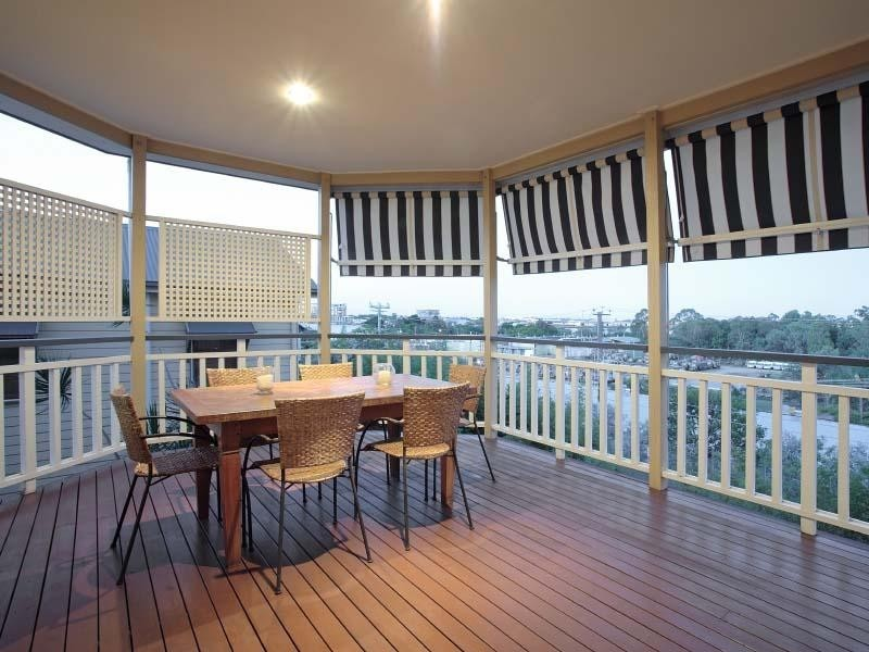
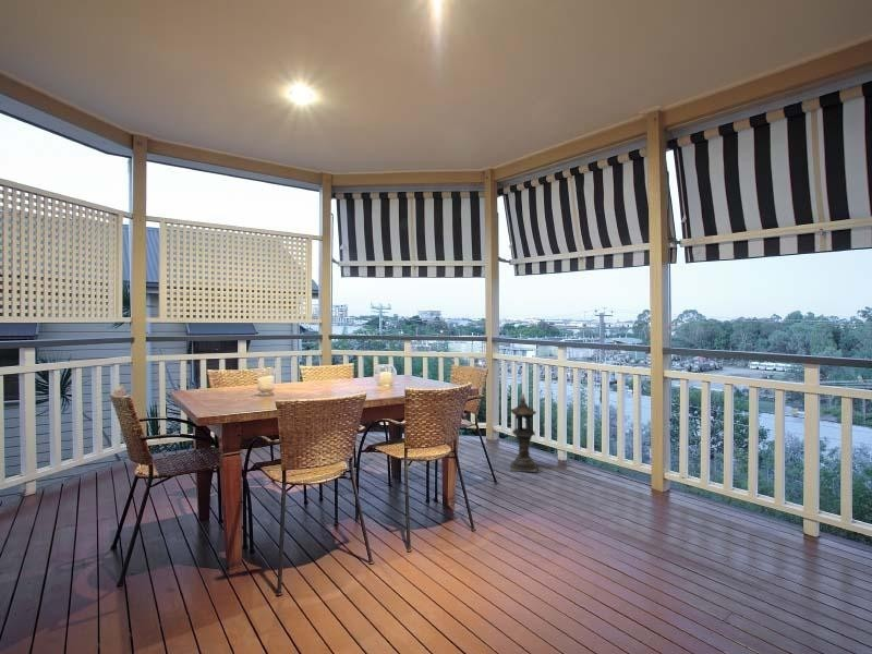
+ lantern (522, 431)
